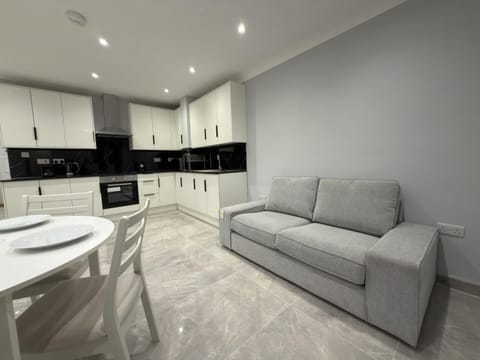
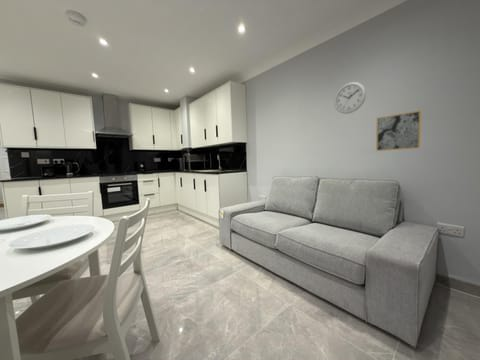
+ wall art (397, 132)
+ wall clock (348, 98)
